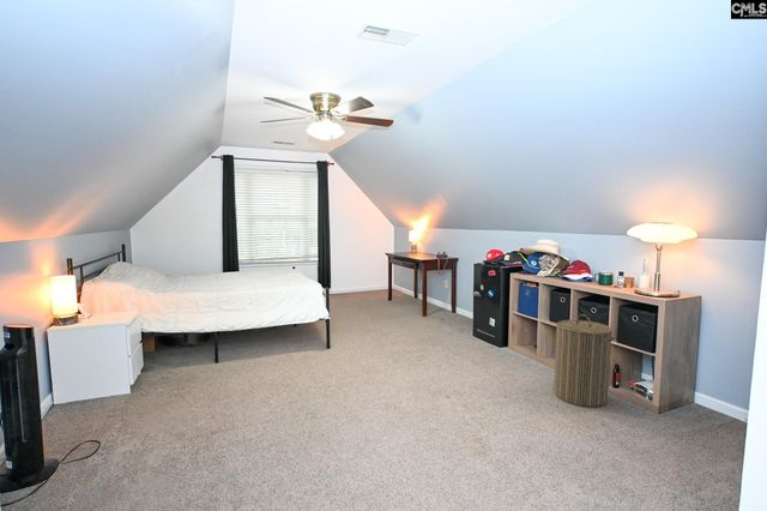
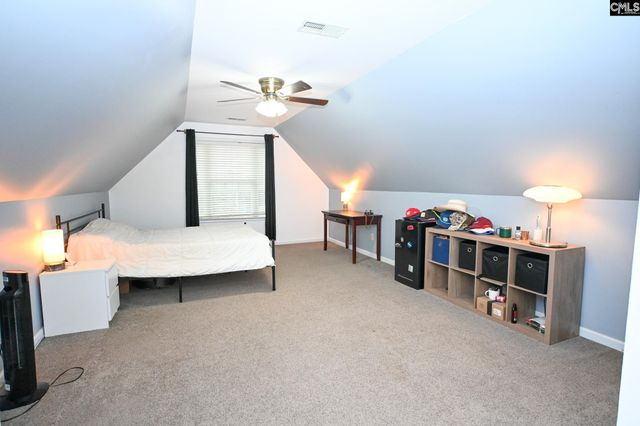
- laundry hamper (581, 355)
